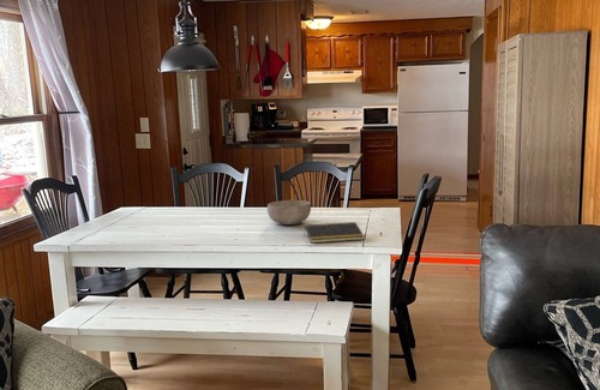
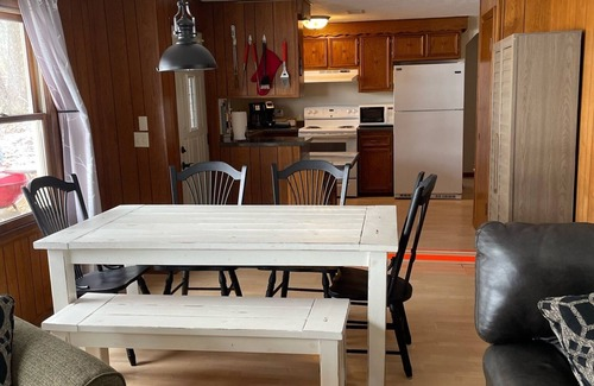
- bowl (289, 212)
- notepad (334, 232)
